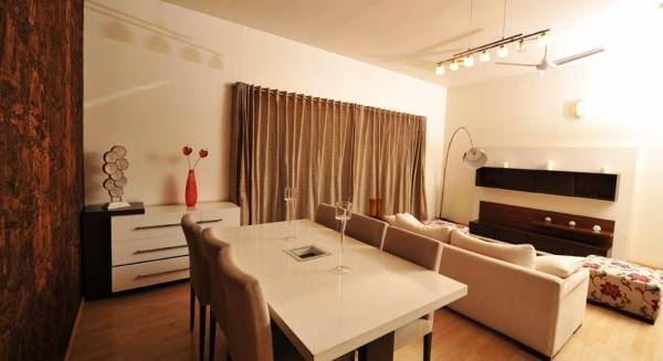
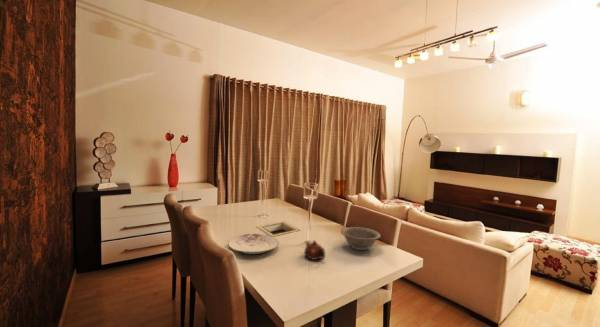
+ teapot (314, 248)
+ plate (253, 244)
+ decorative bowl (359, 239)
